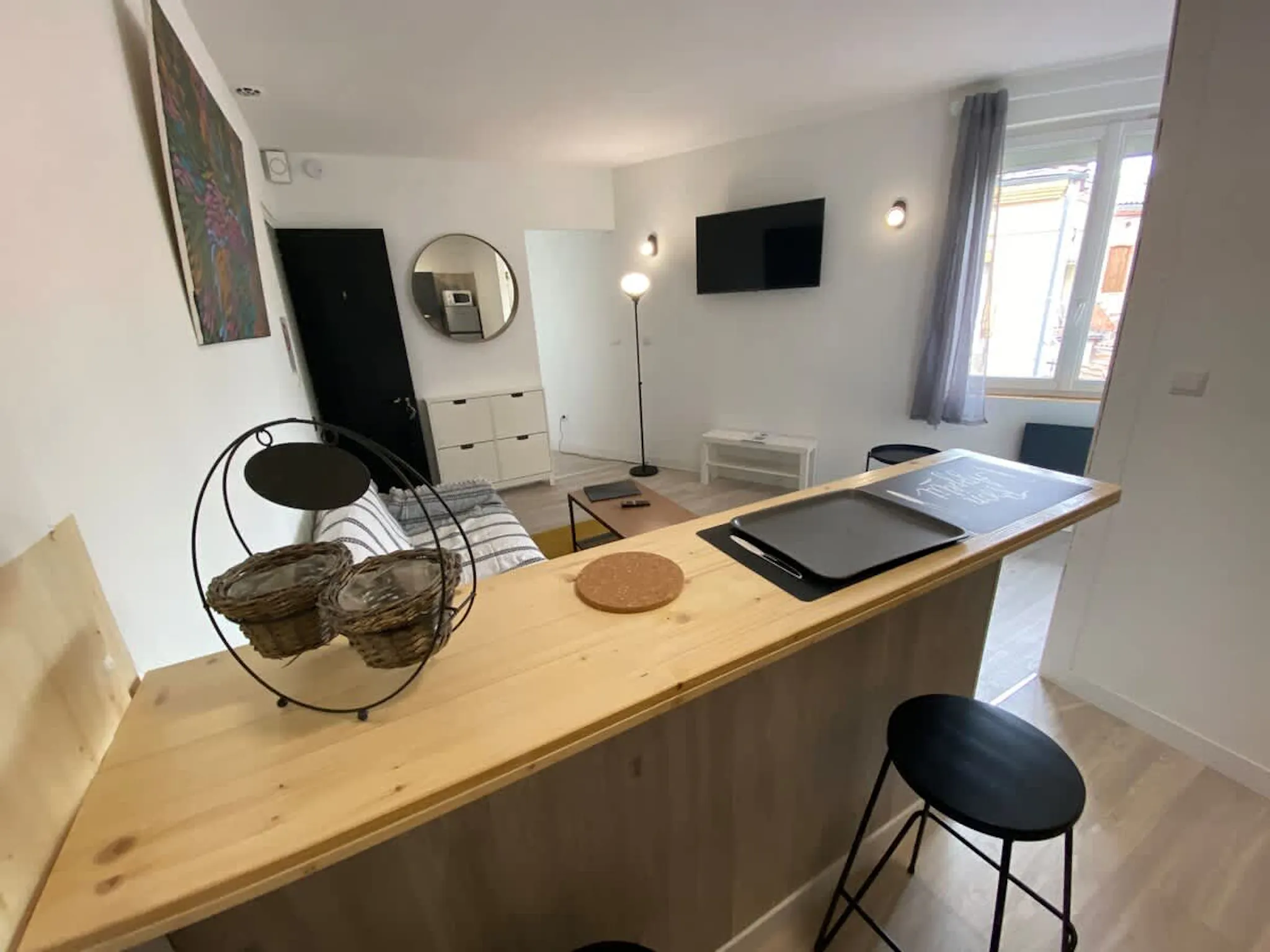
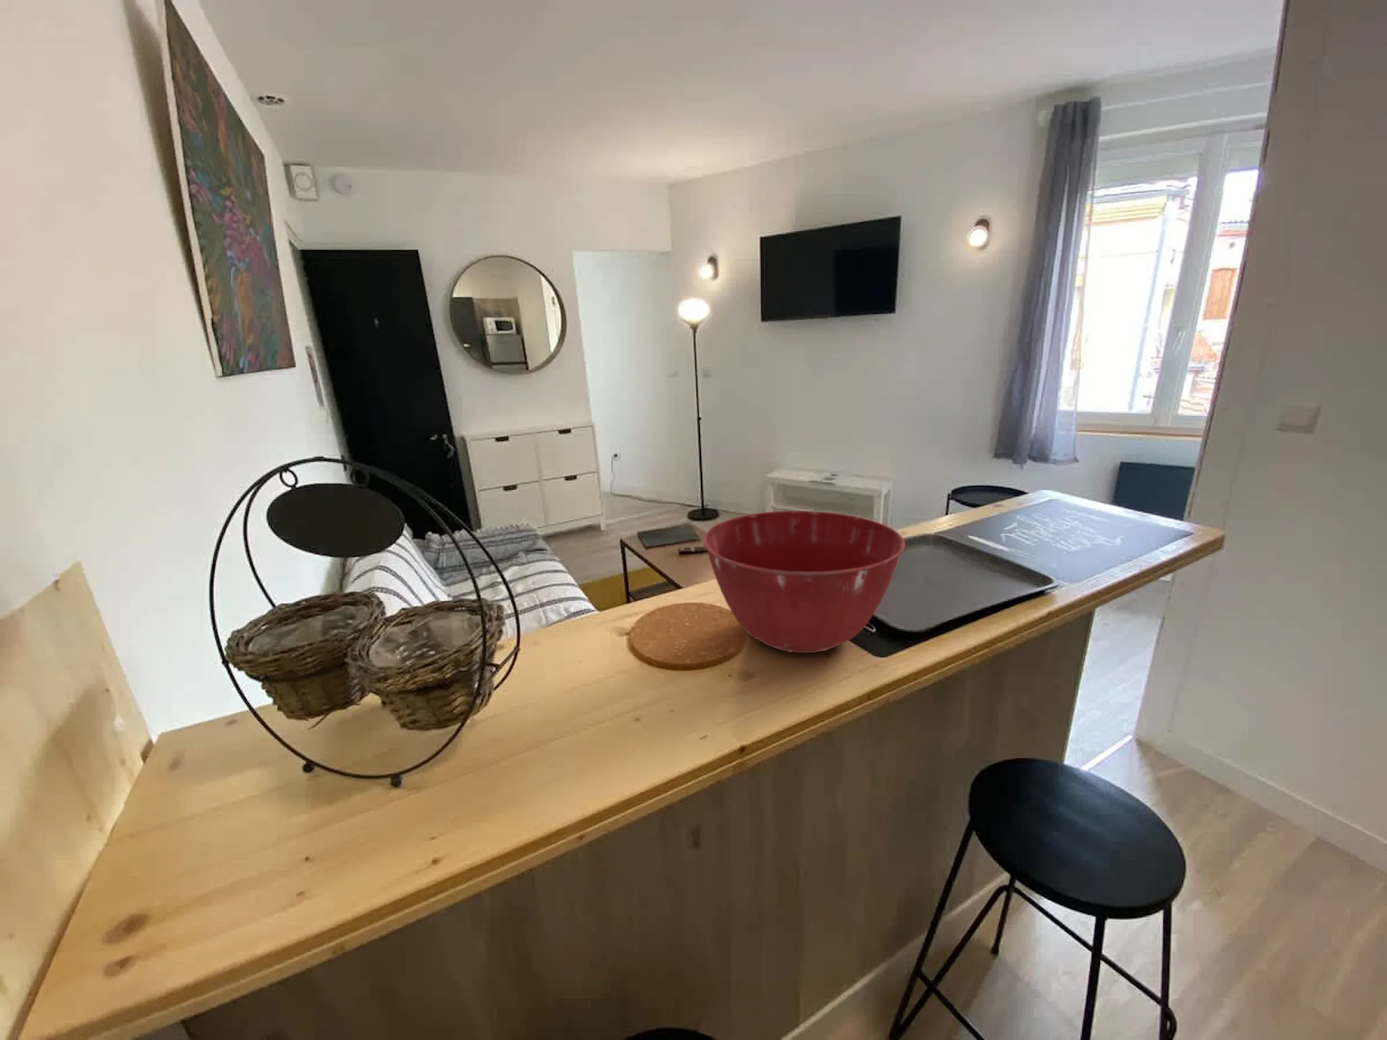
+ mixing bowl (799, 584)
